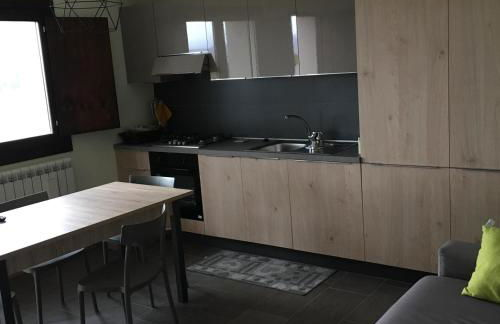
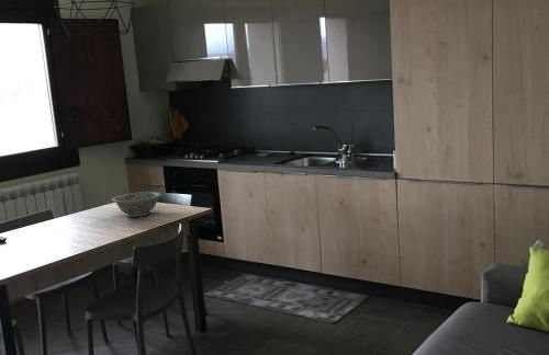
+ decorative bowl (137, 205)
